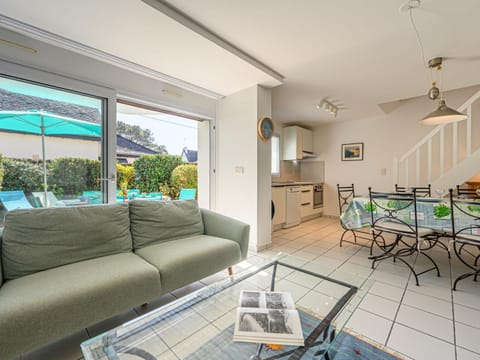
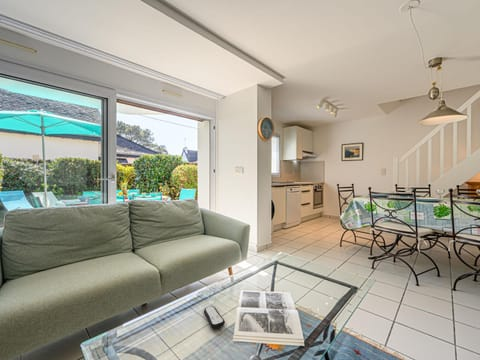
+ remote control (213, 316)
